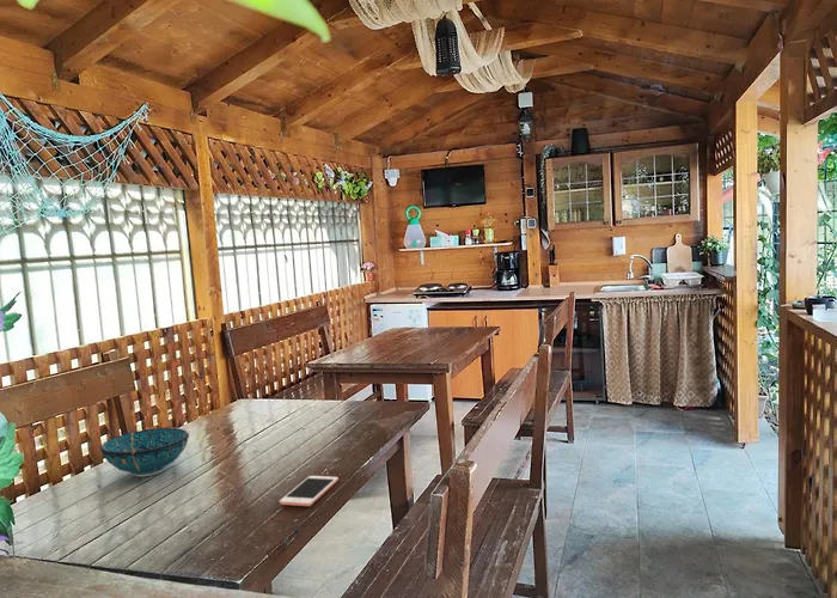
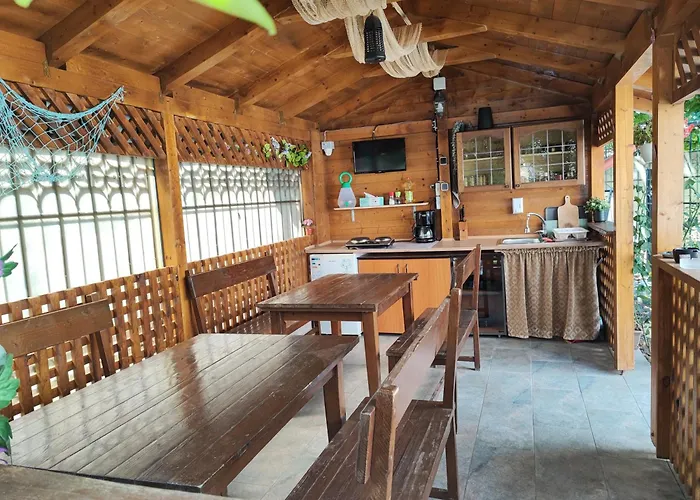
- cell phone (310, 489)
- decorative bowl (147, 454)
